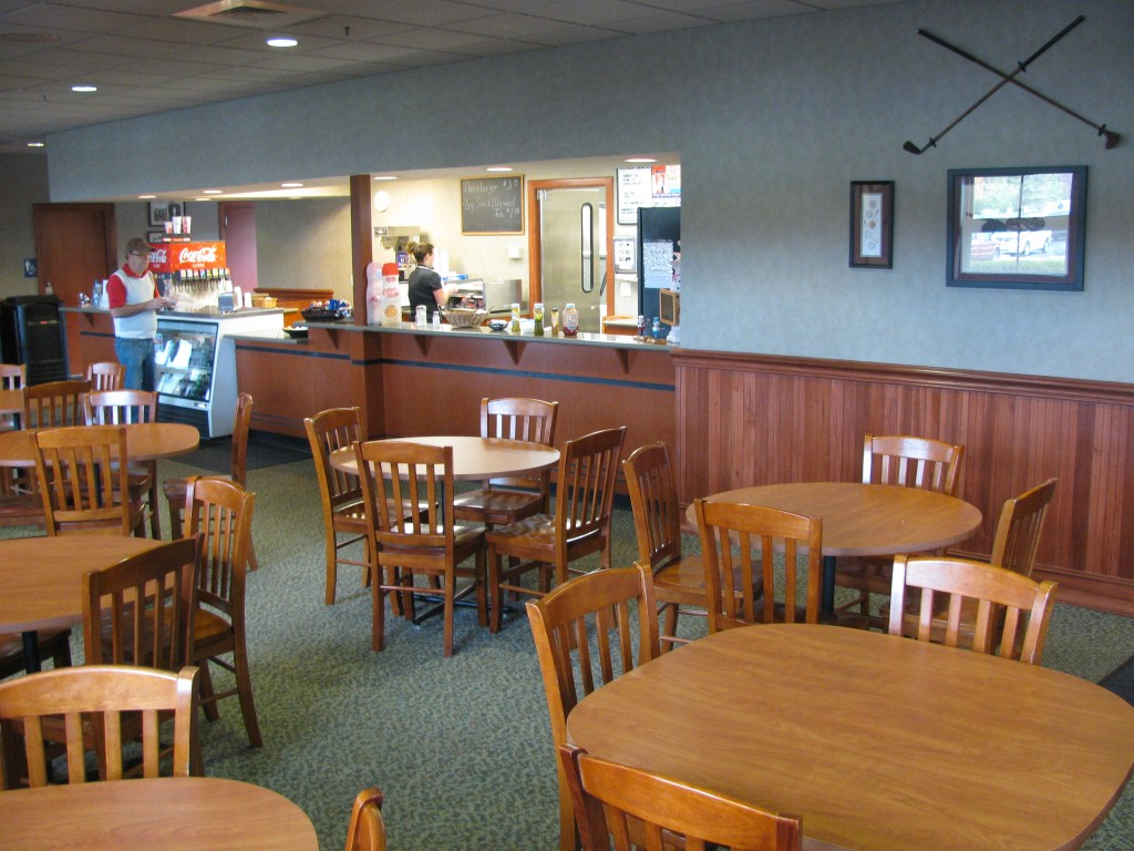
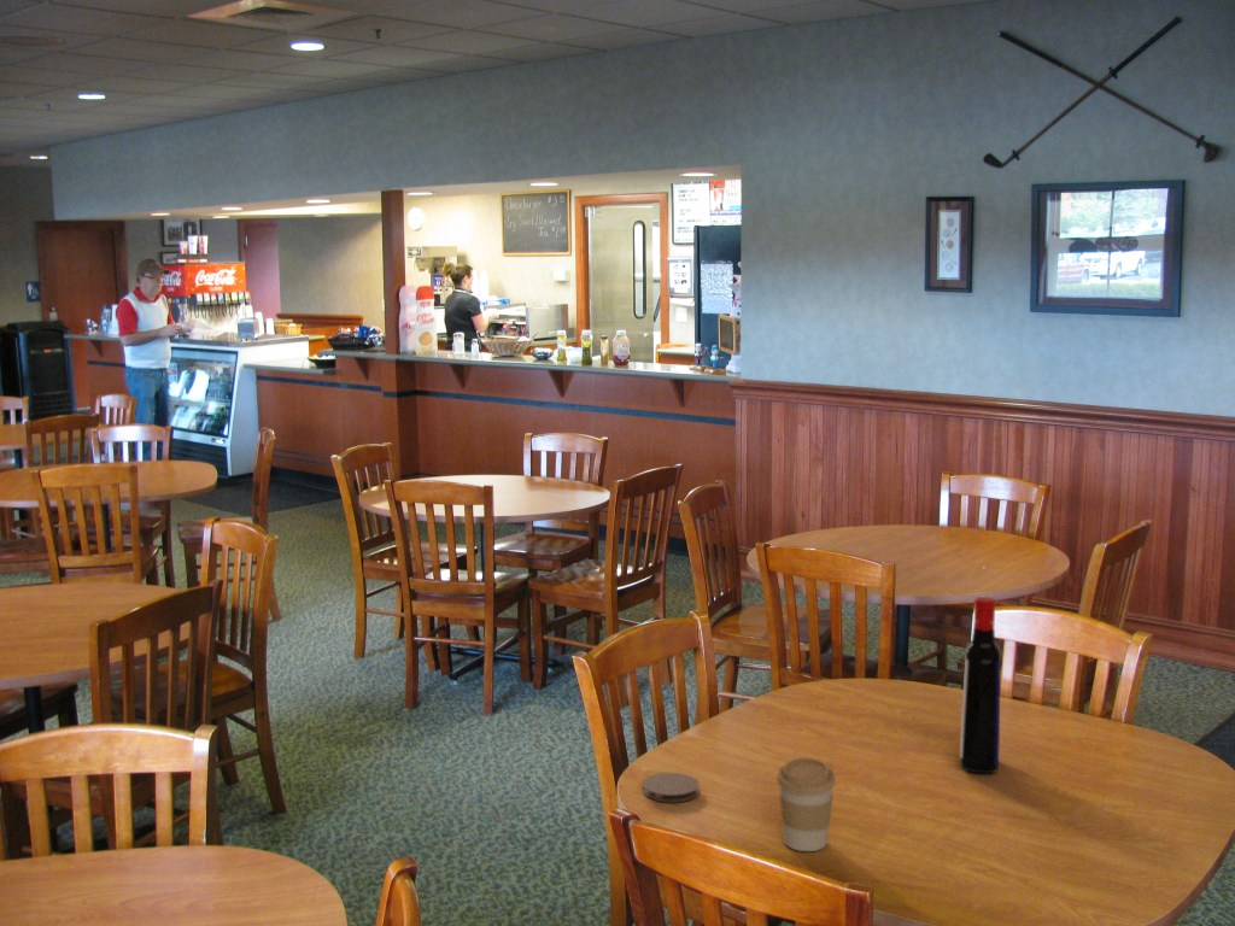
+ coffee cup (806, 803)
+ liquor bottle (982, 682)
+ coaster (671, 786)
